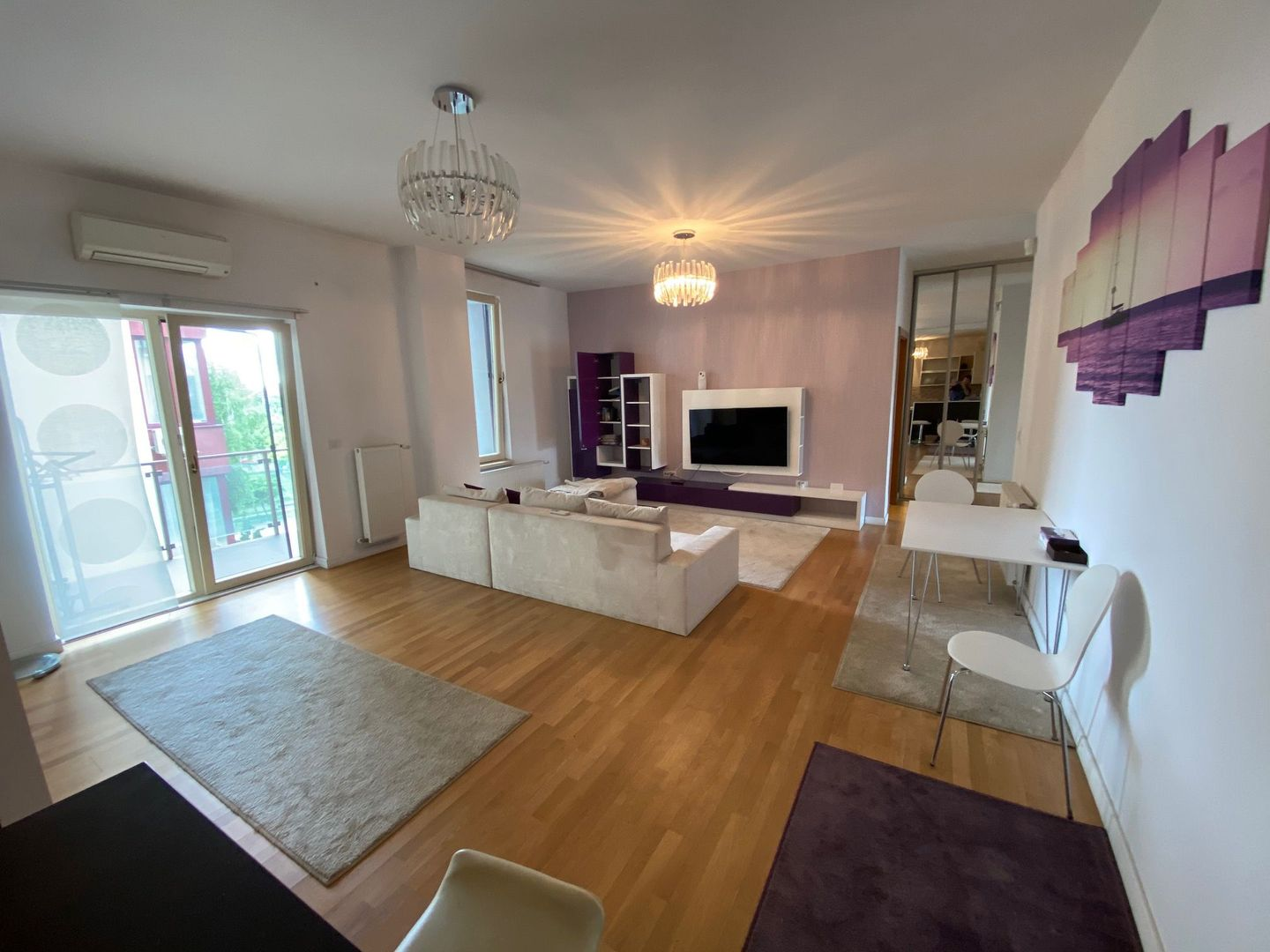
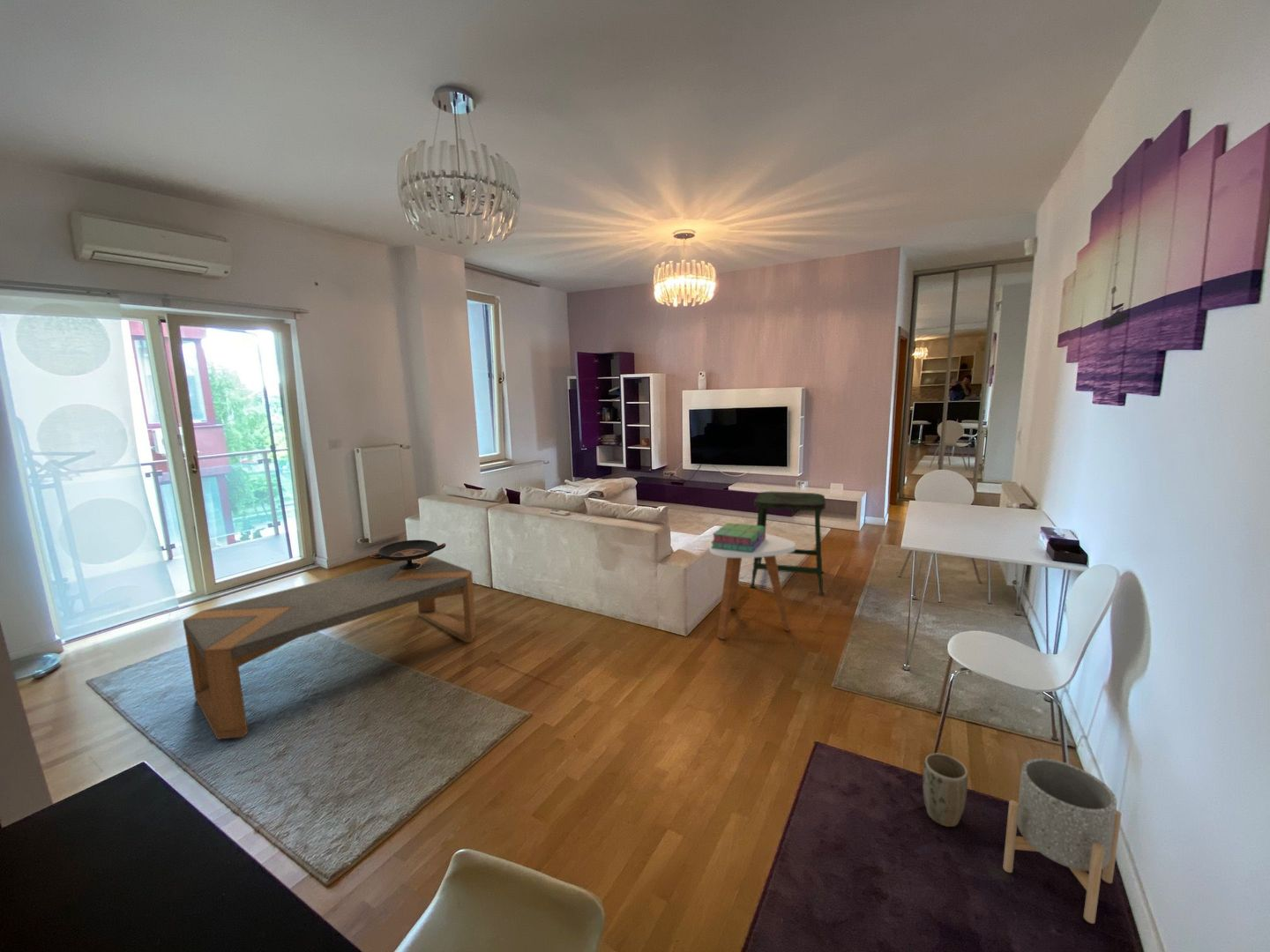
+ planter (1061, 829)
+ stool (796, 549)
+ coffee table (345, 622)
+ stack of books (738, 536)
+ side table (737, 584)
+ plant pot (944, 791)
+ decorative bowl (408, 556)
